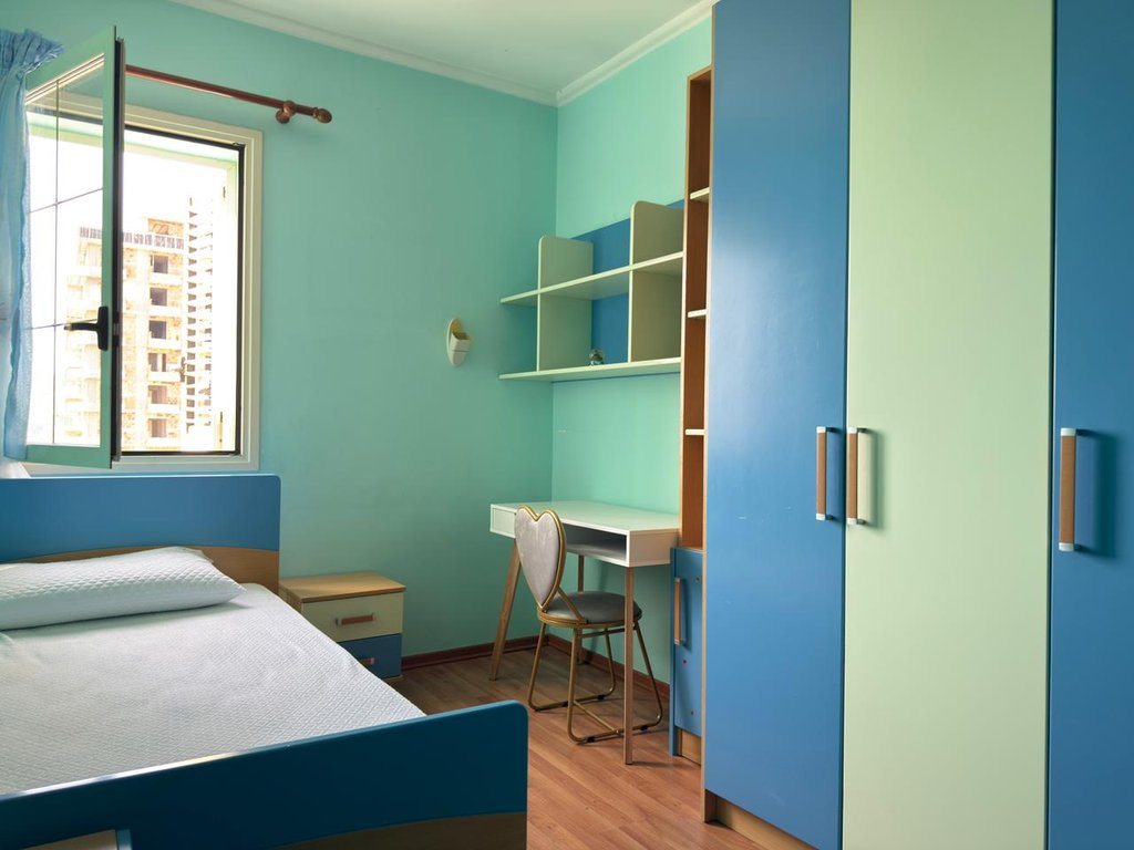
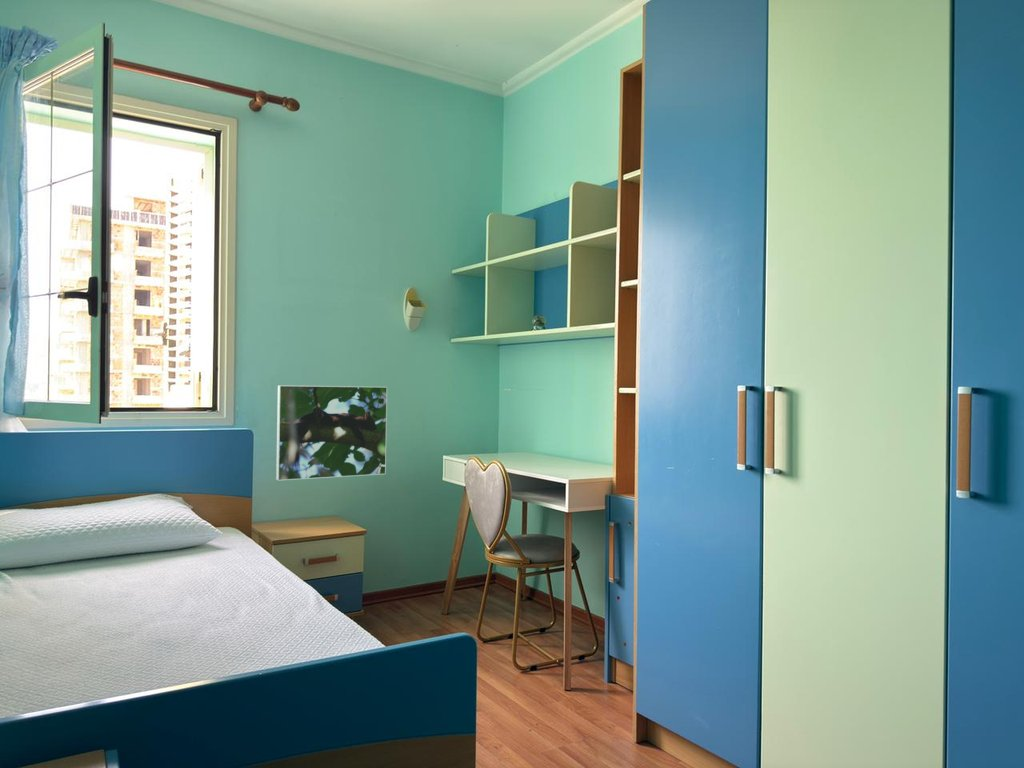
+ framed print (333, 431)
